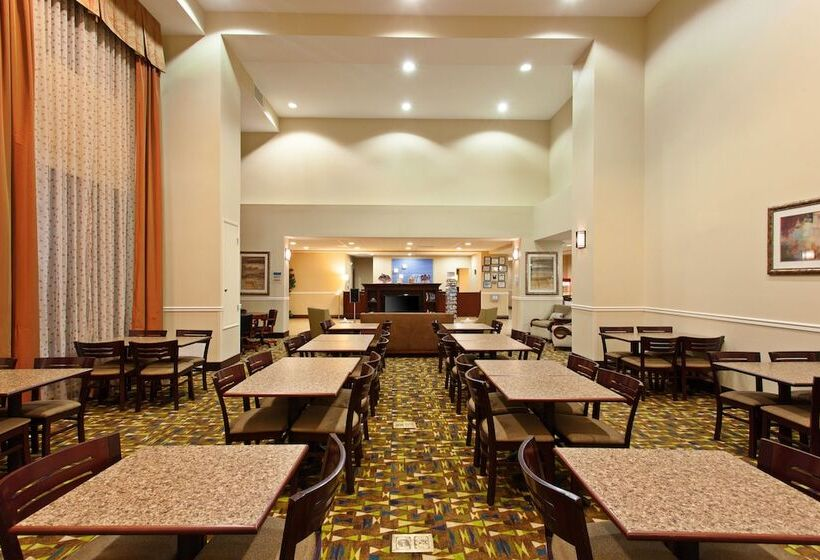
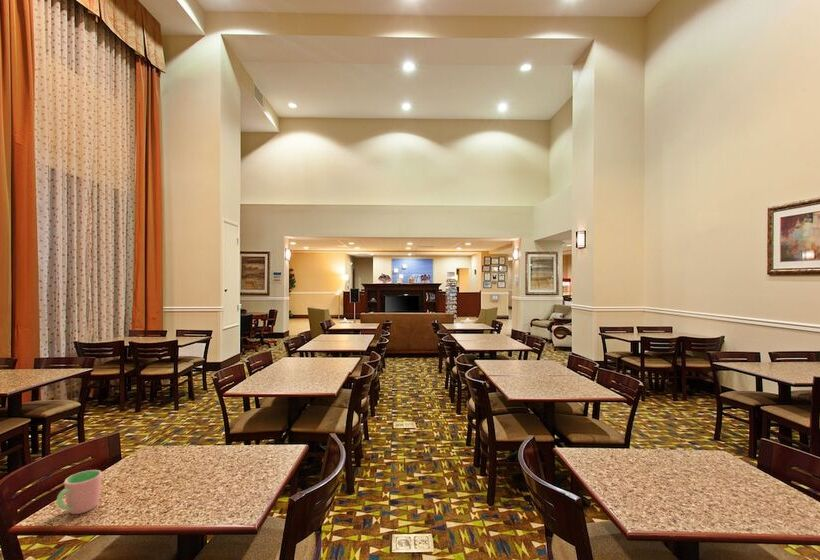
+ cup (78, 494)
